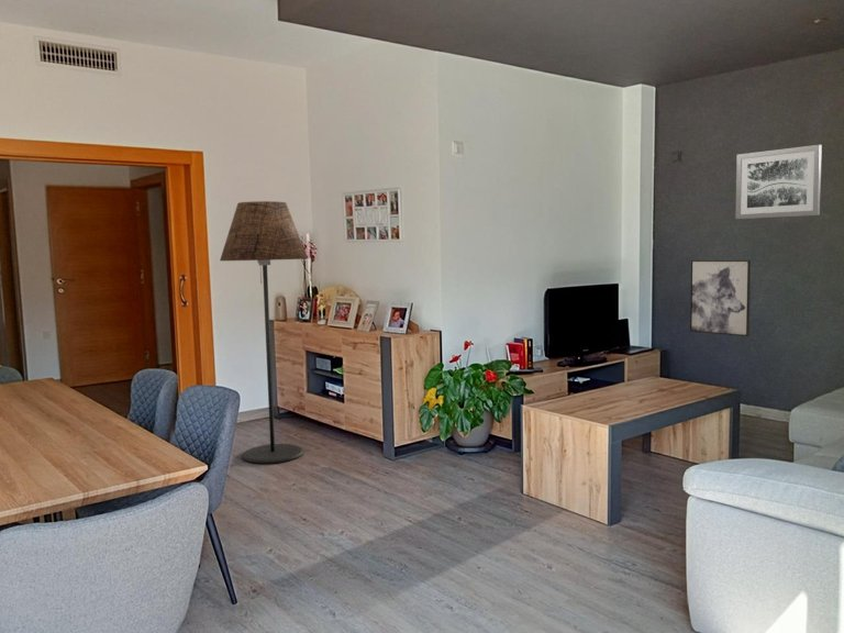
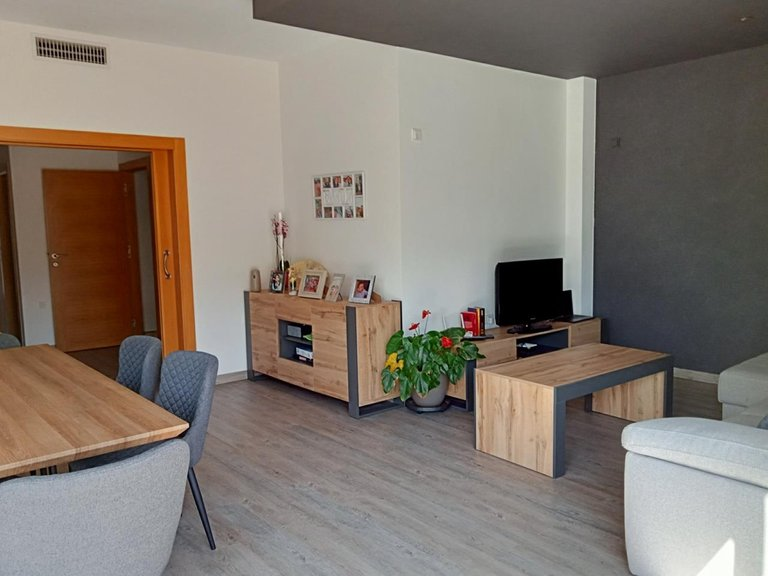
- wall art (719, 297)
- wall art (776, 184)
- floor lamp (267, 331)
